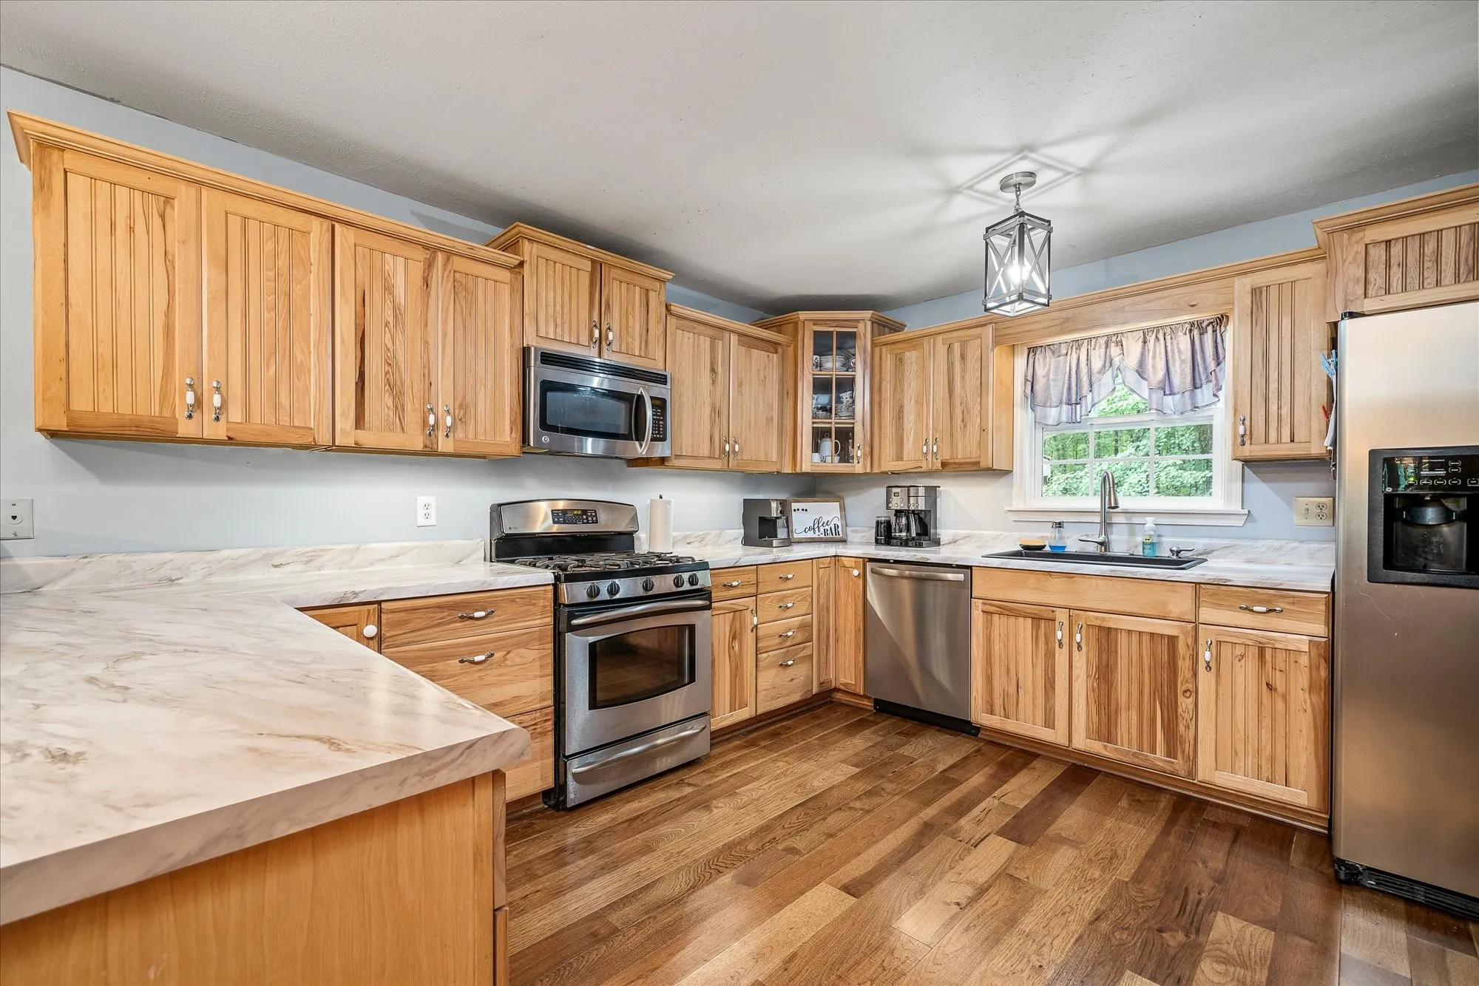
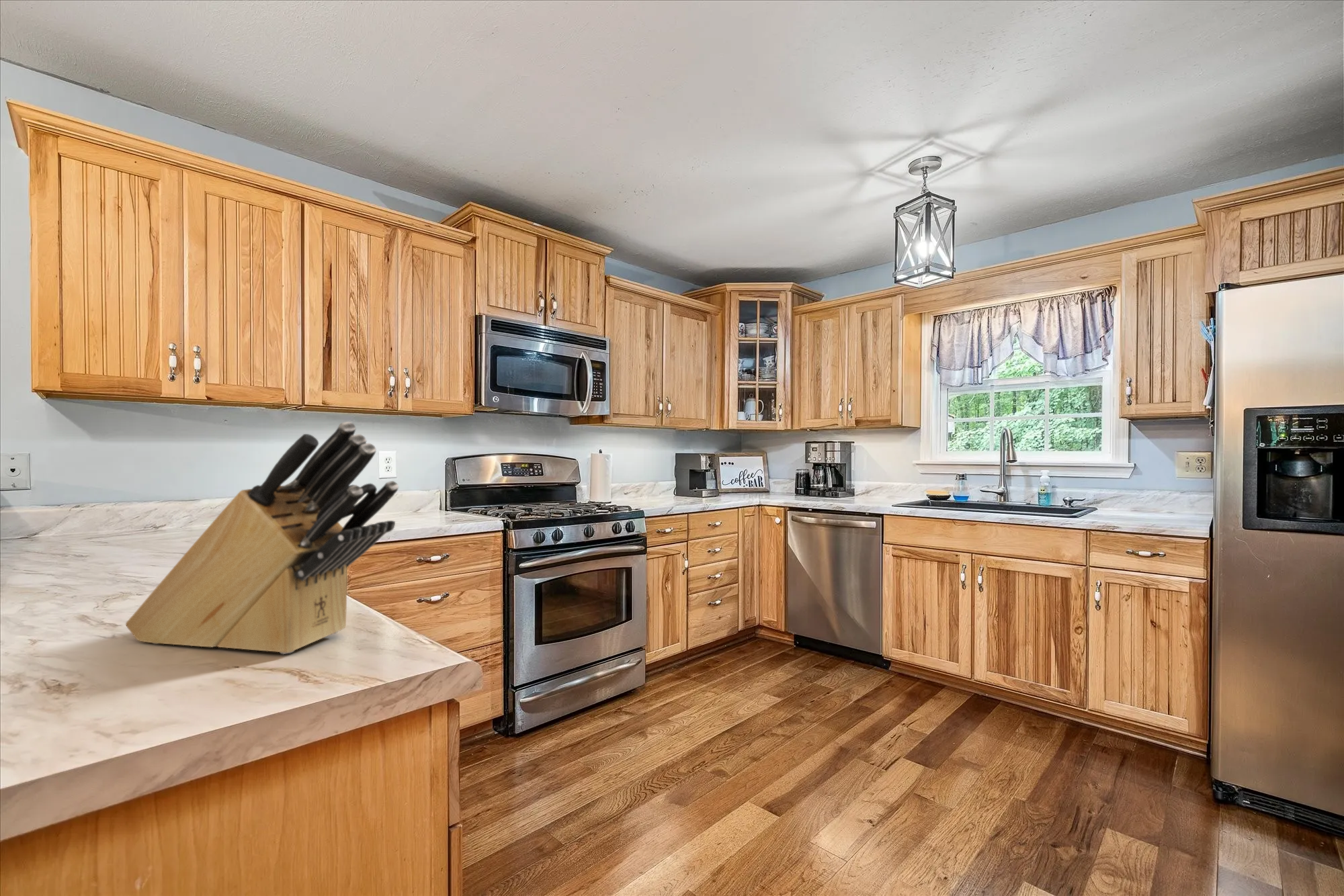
+ knife block (267, 531)
